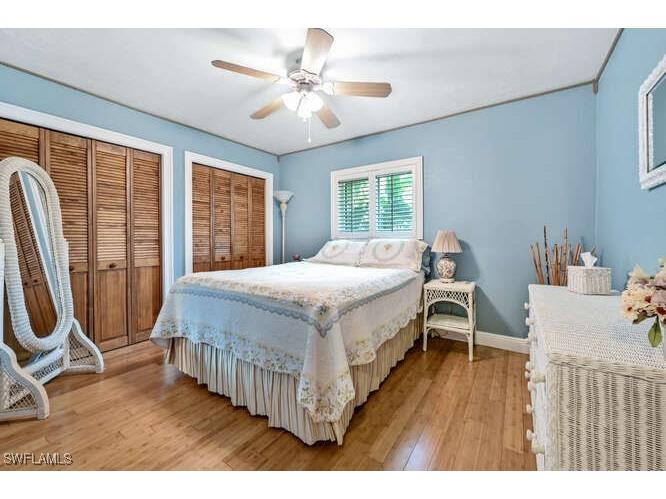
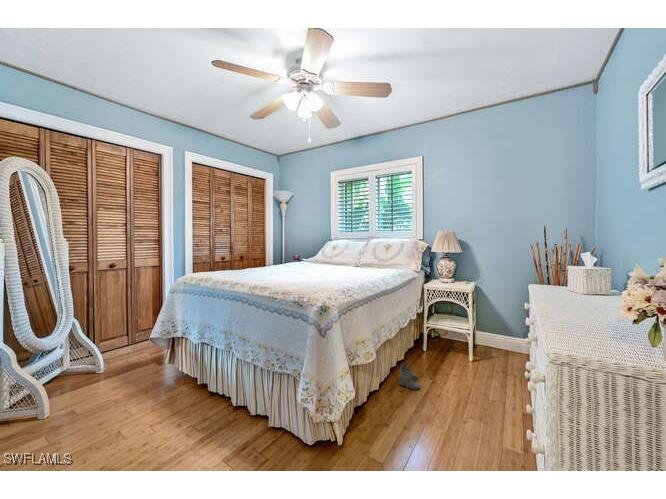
+ boots (409, 375)
